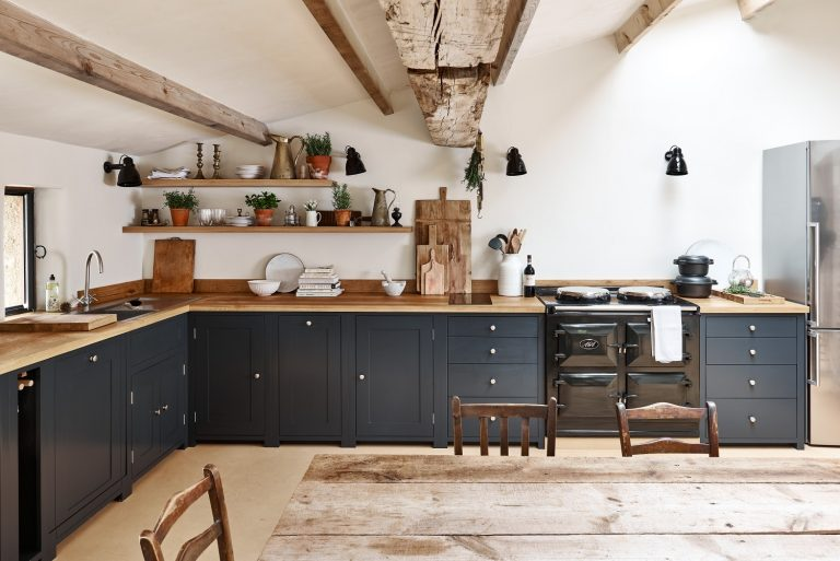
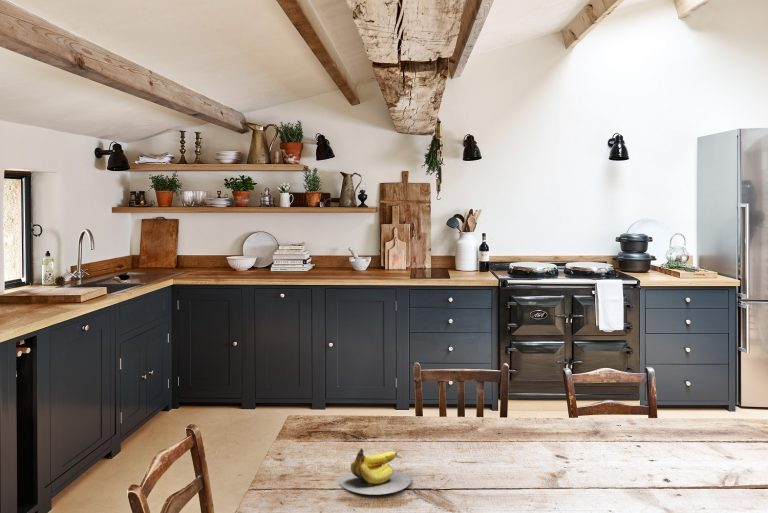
+ banana (375, 462)
